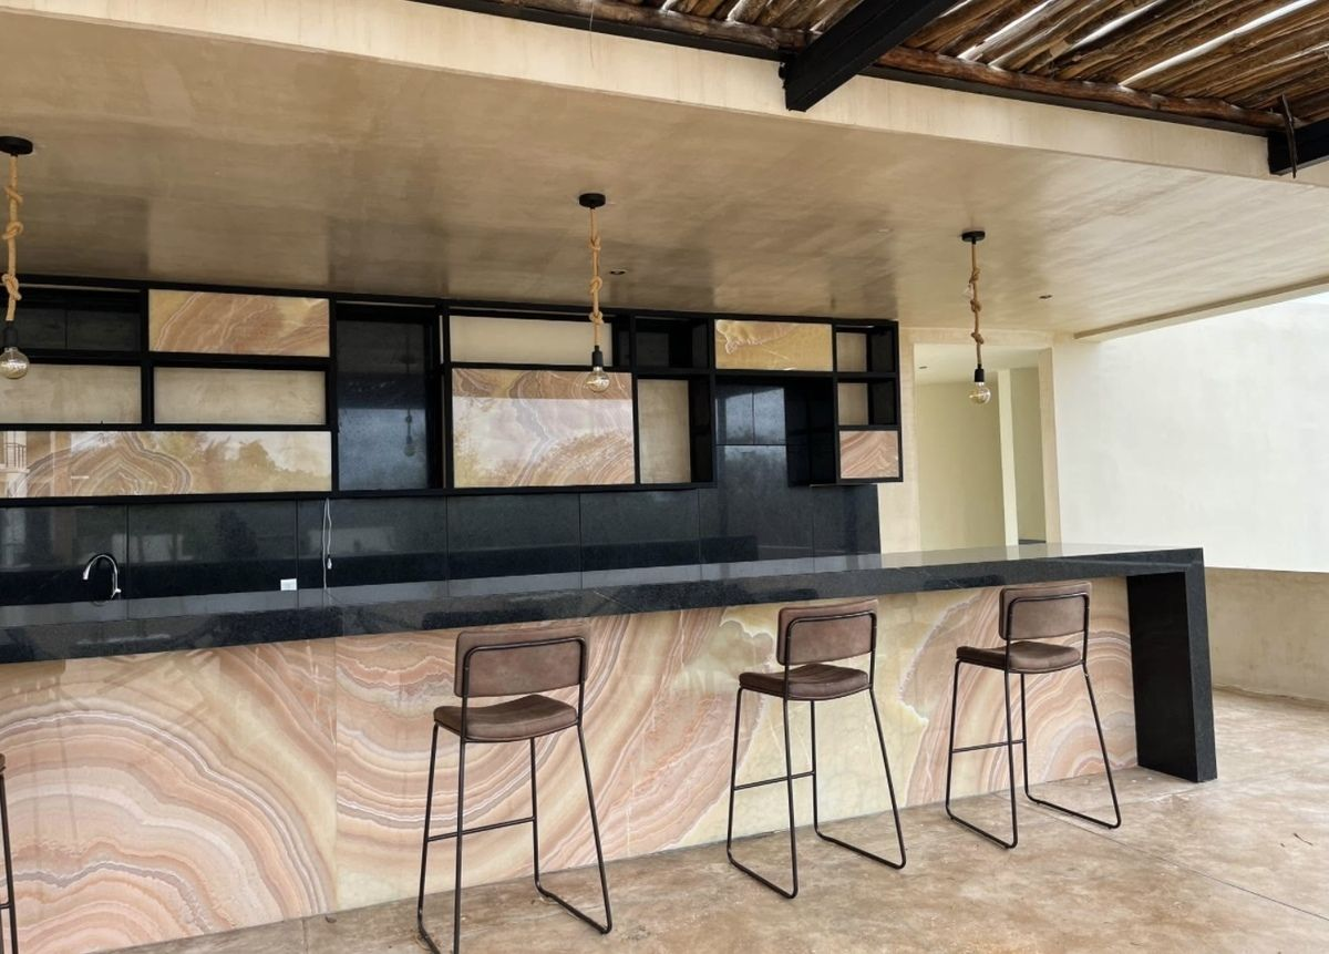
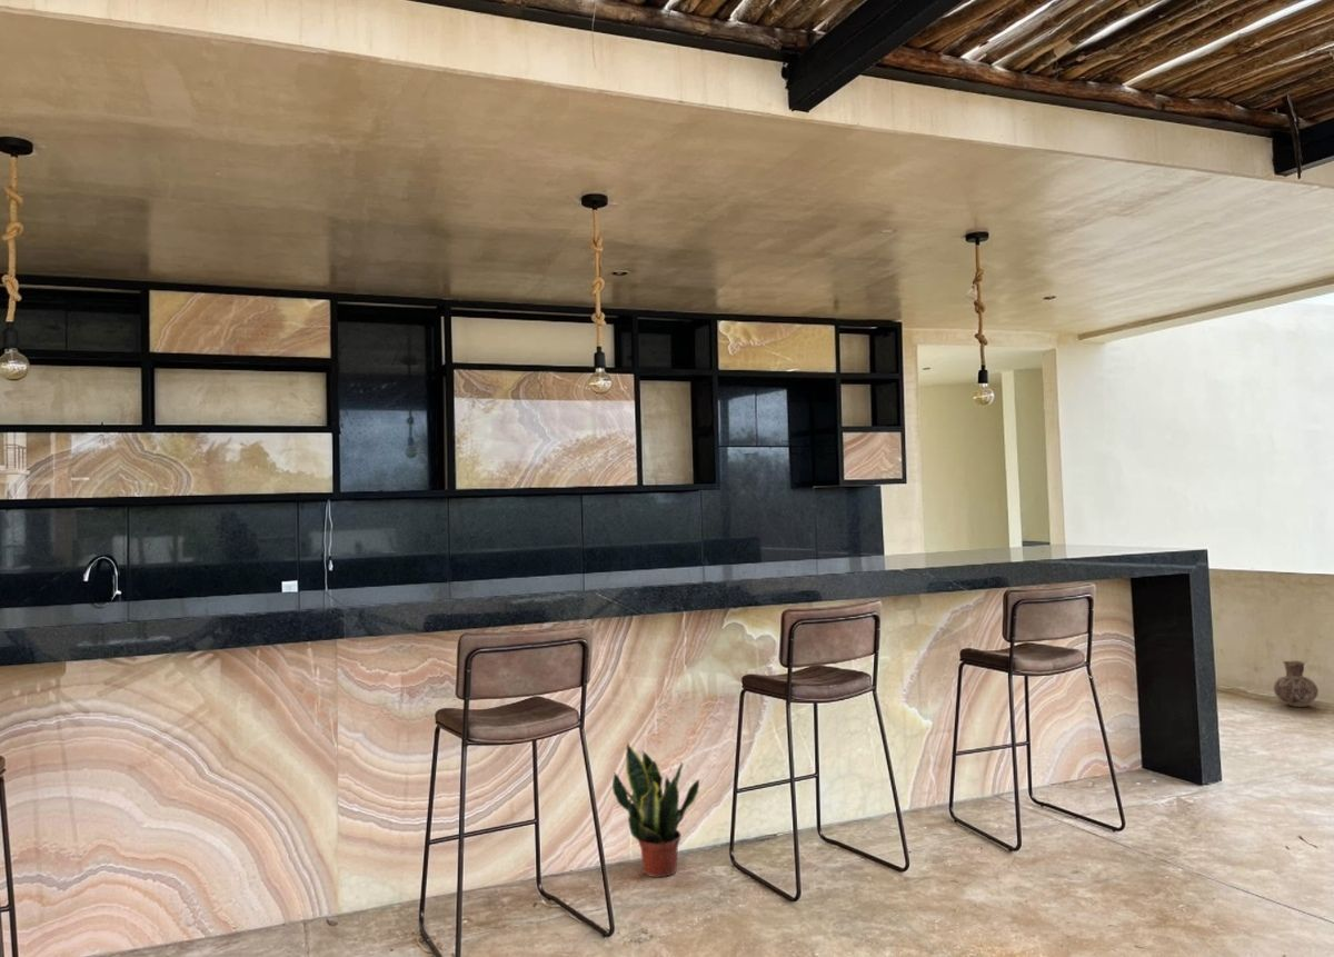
+ potted plant (660, 806)
+ ceramic jug (1295, 684)
